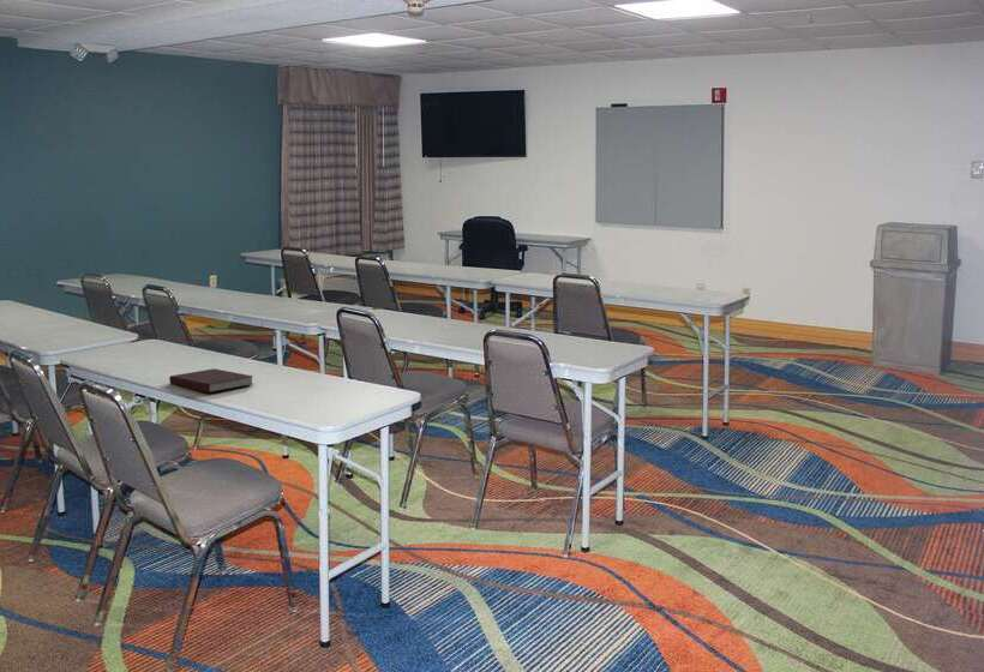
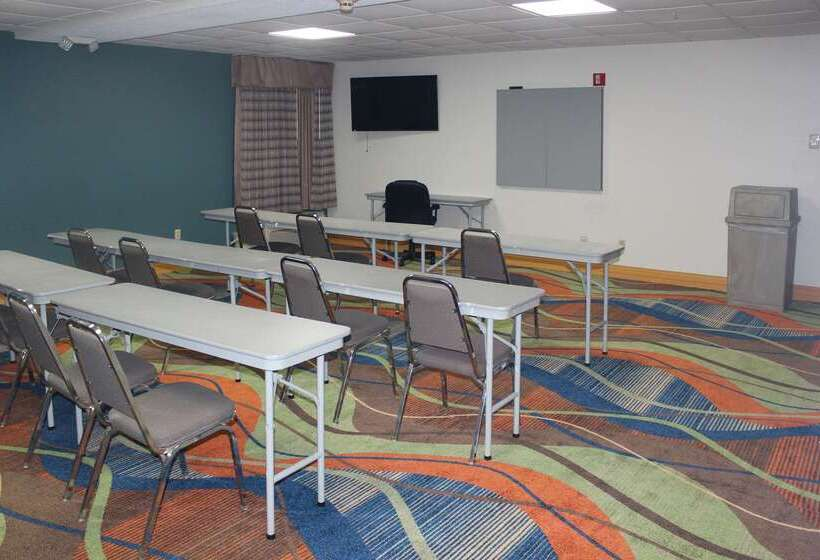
- notebook (211, 379)
